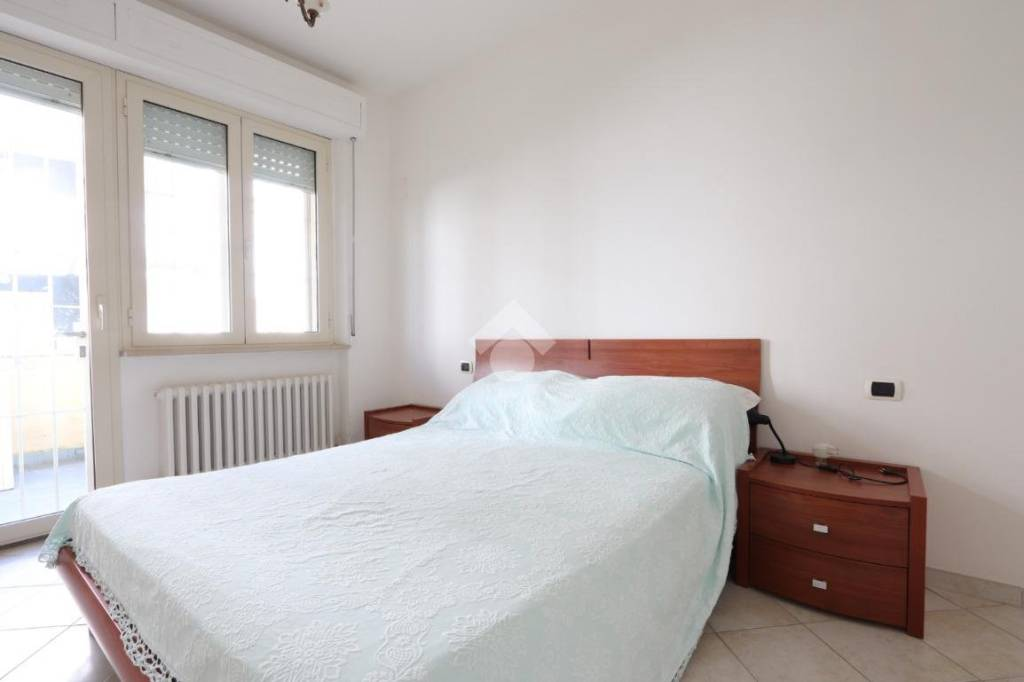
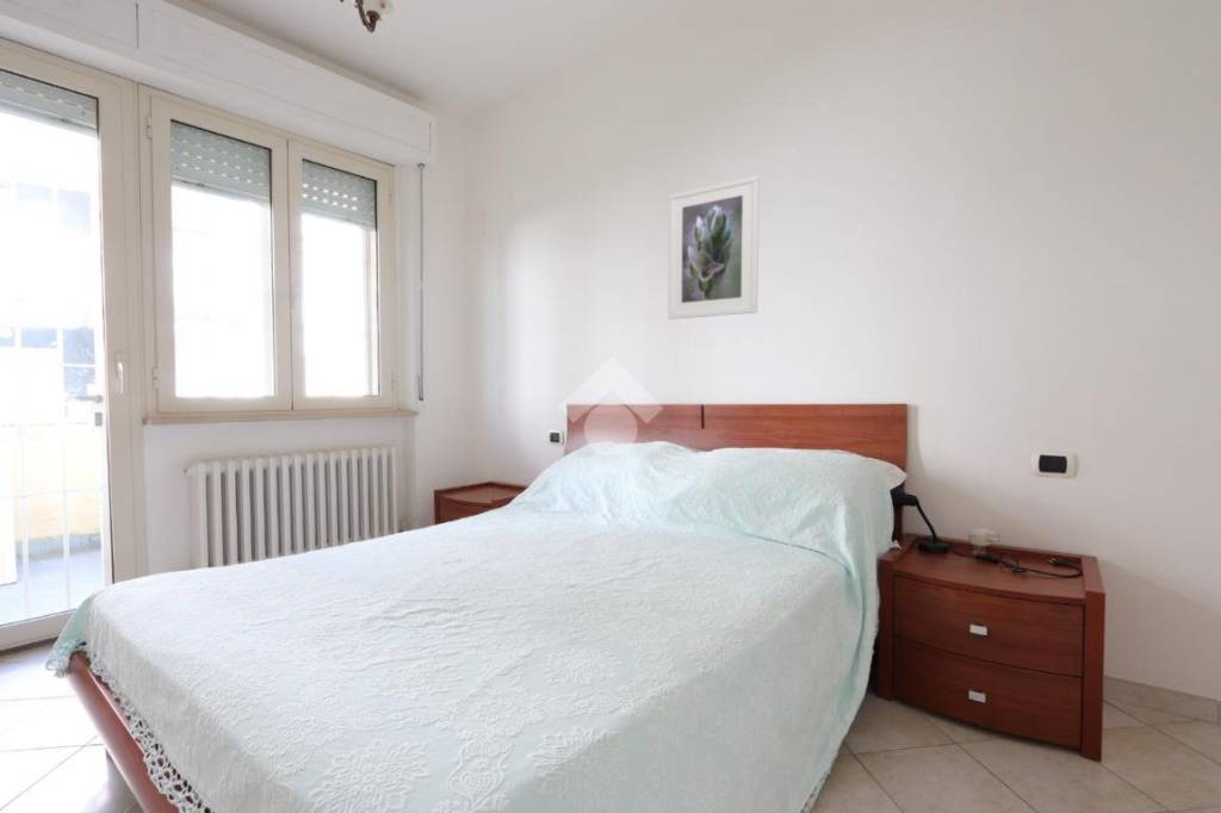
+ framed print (711, 250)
